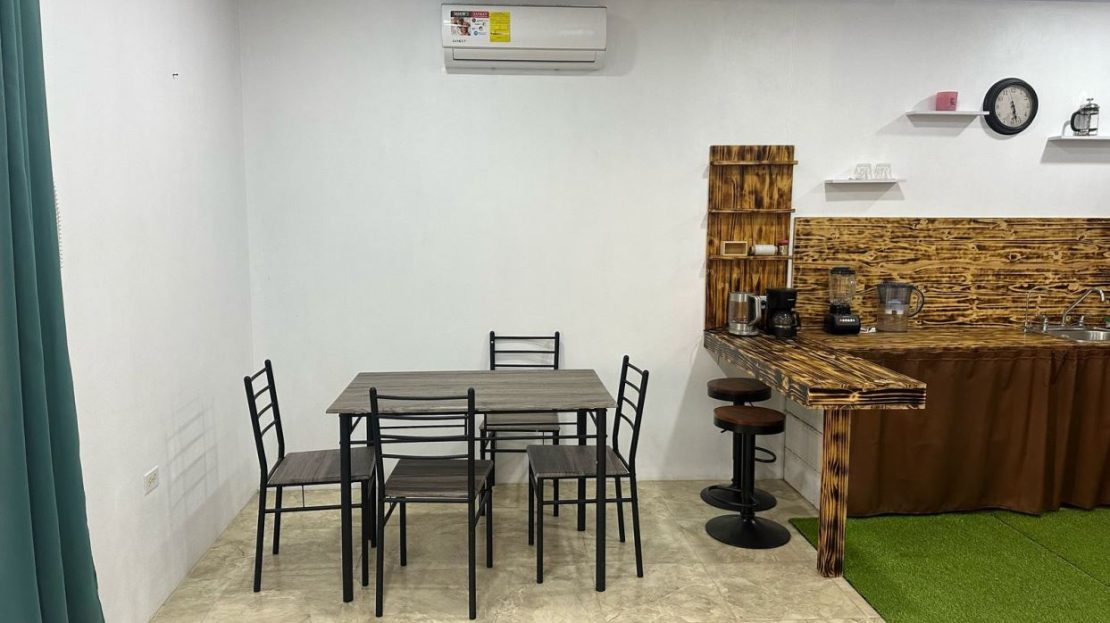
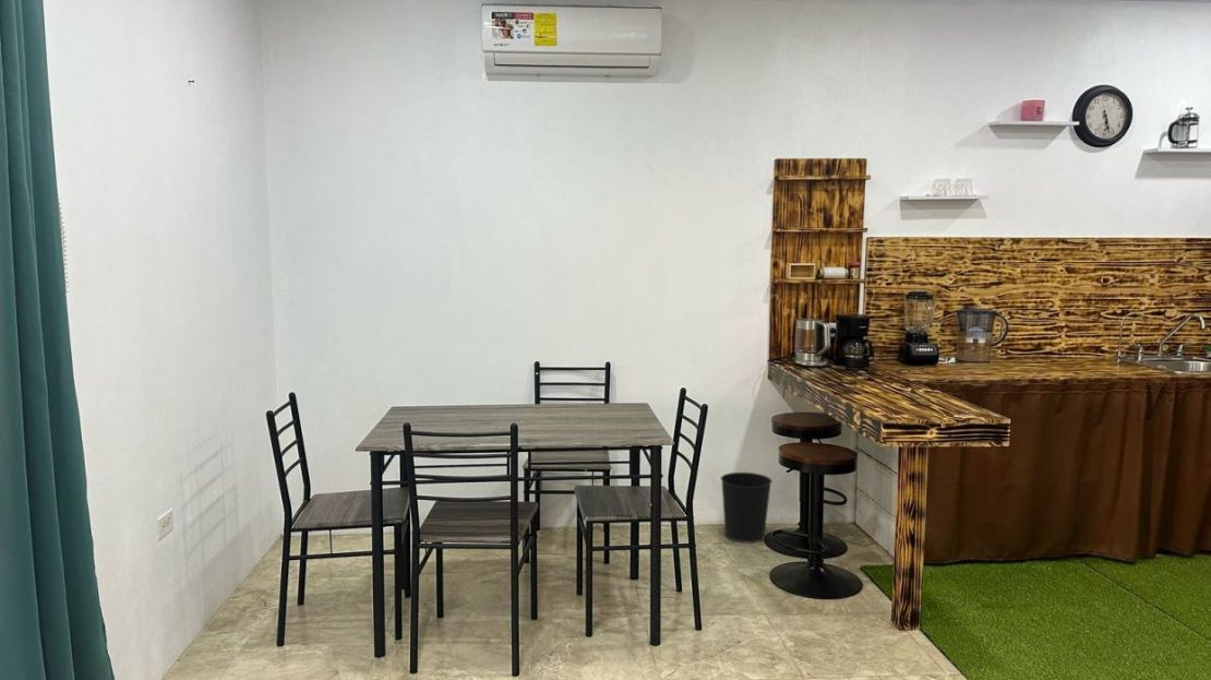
+ wastebasket (745, 508)
